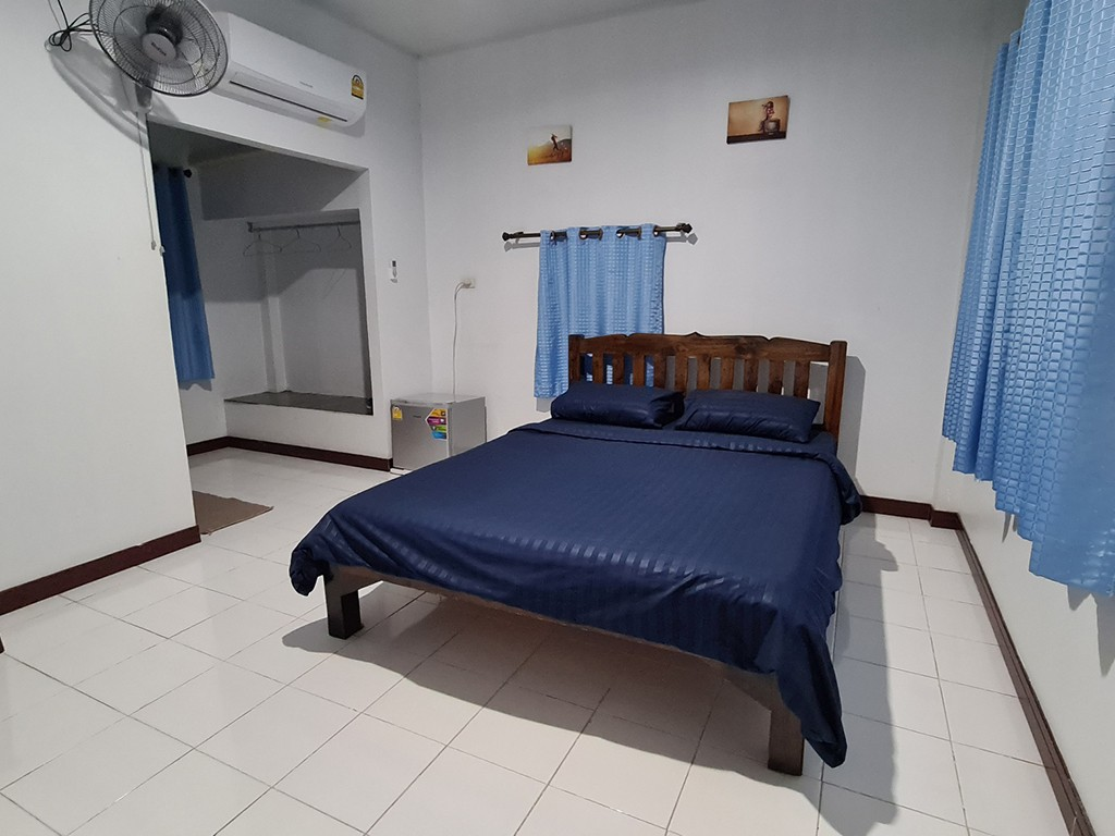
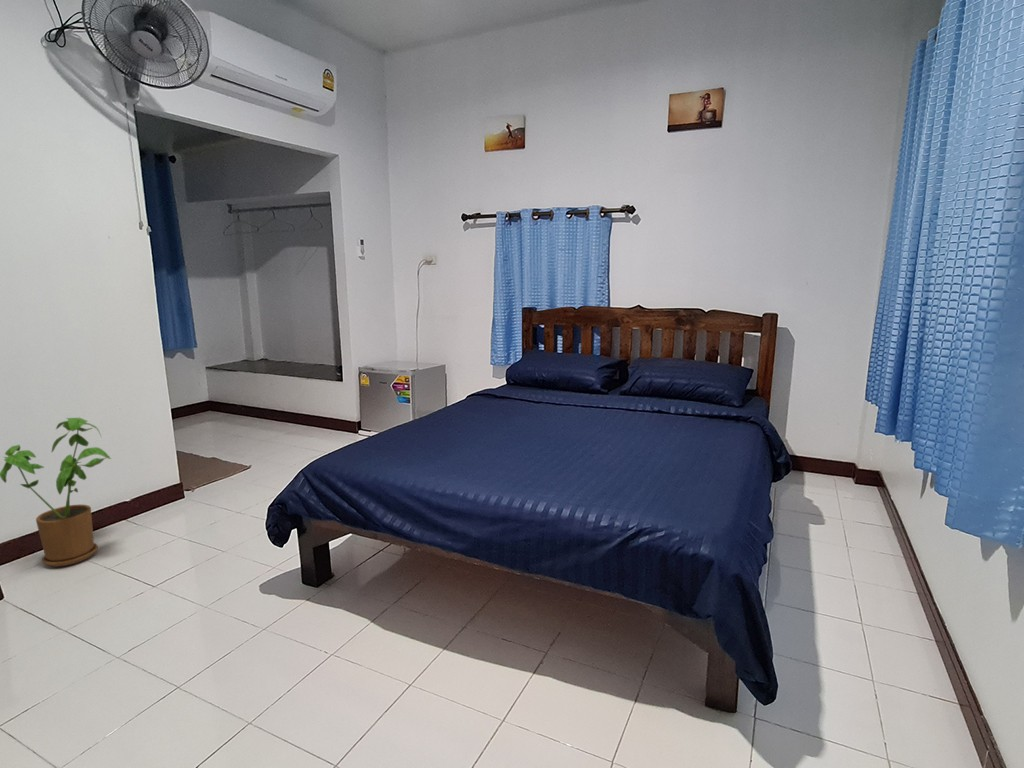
+ house plant (68, 490)
